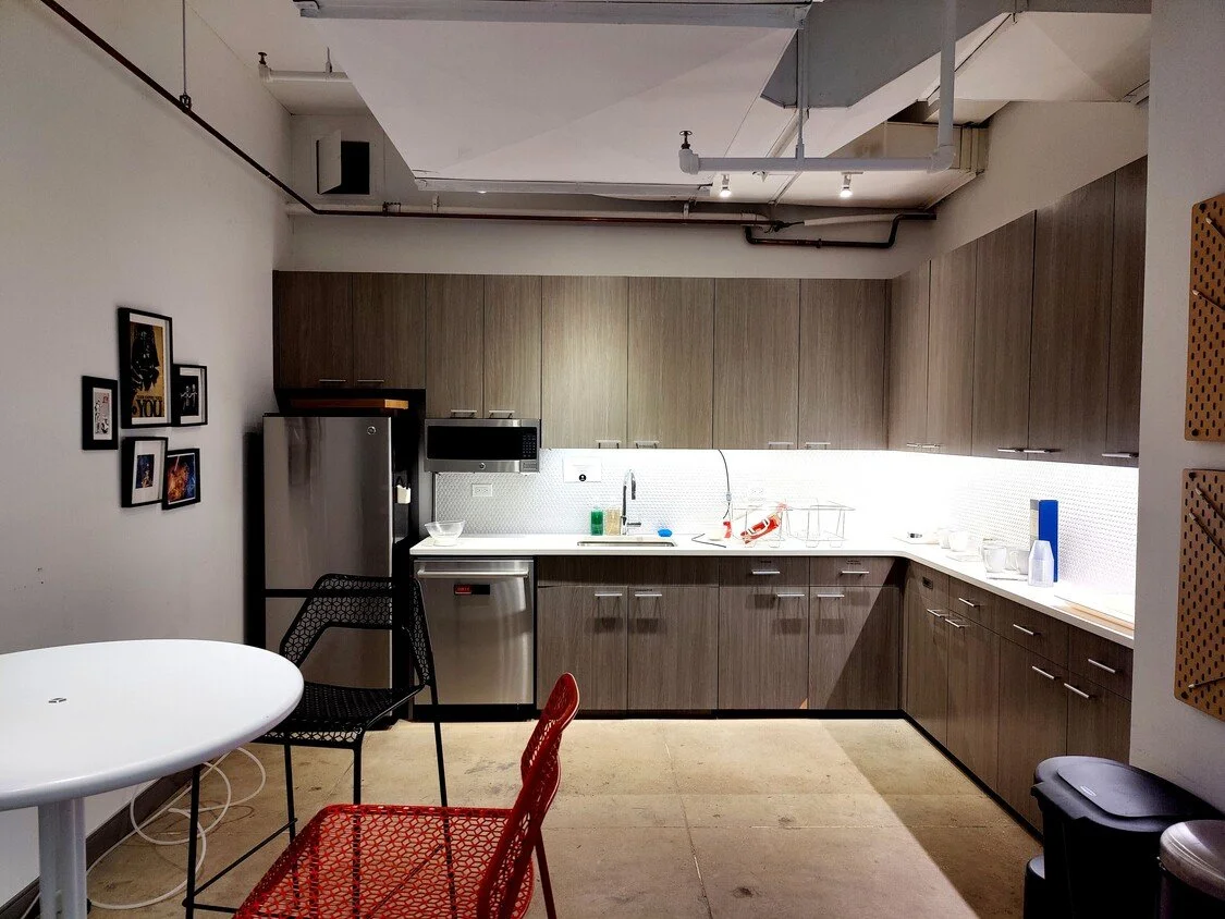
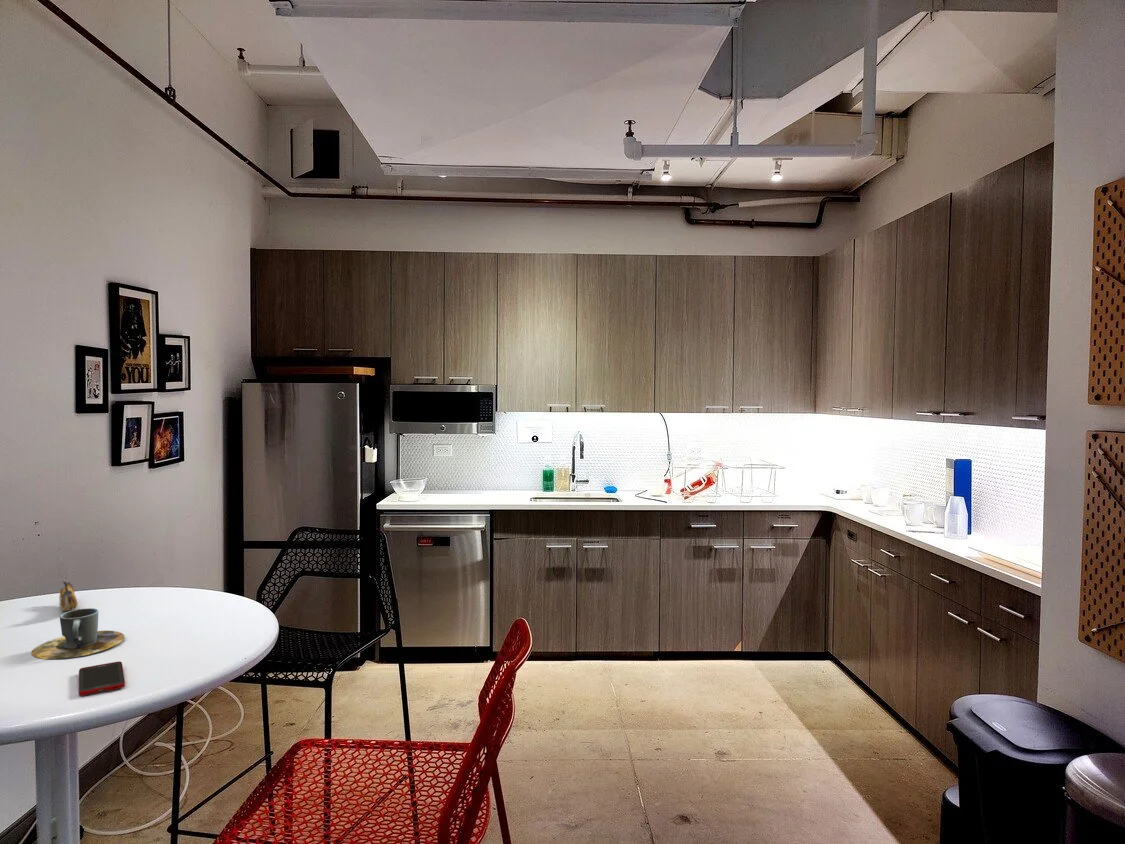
+ cup (79, 628)
+ banana (68, 590)
+ cell phone (101, 677)
